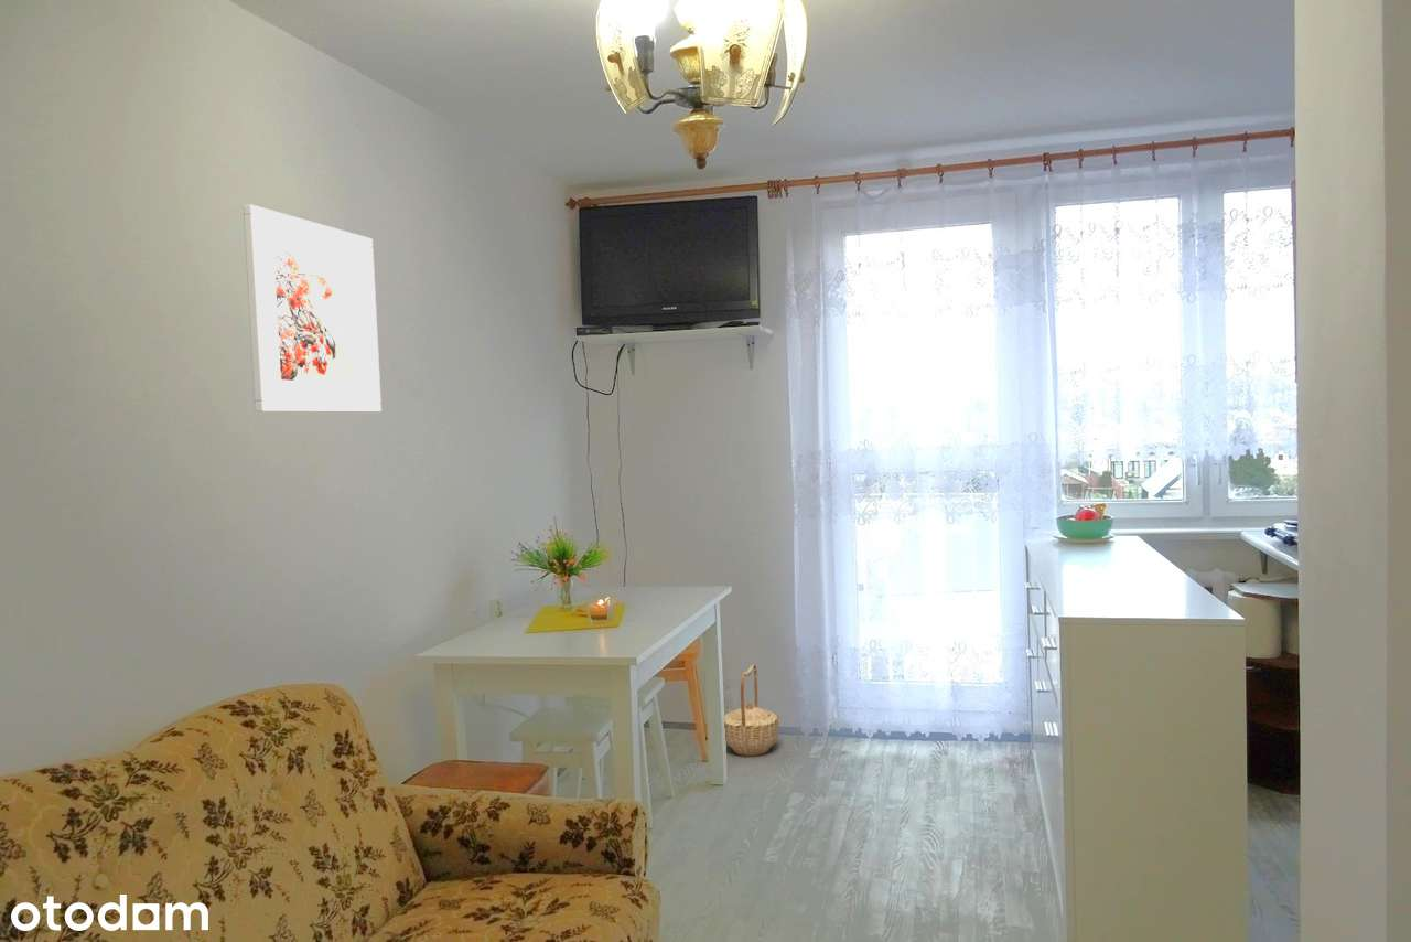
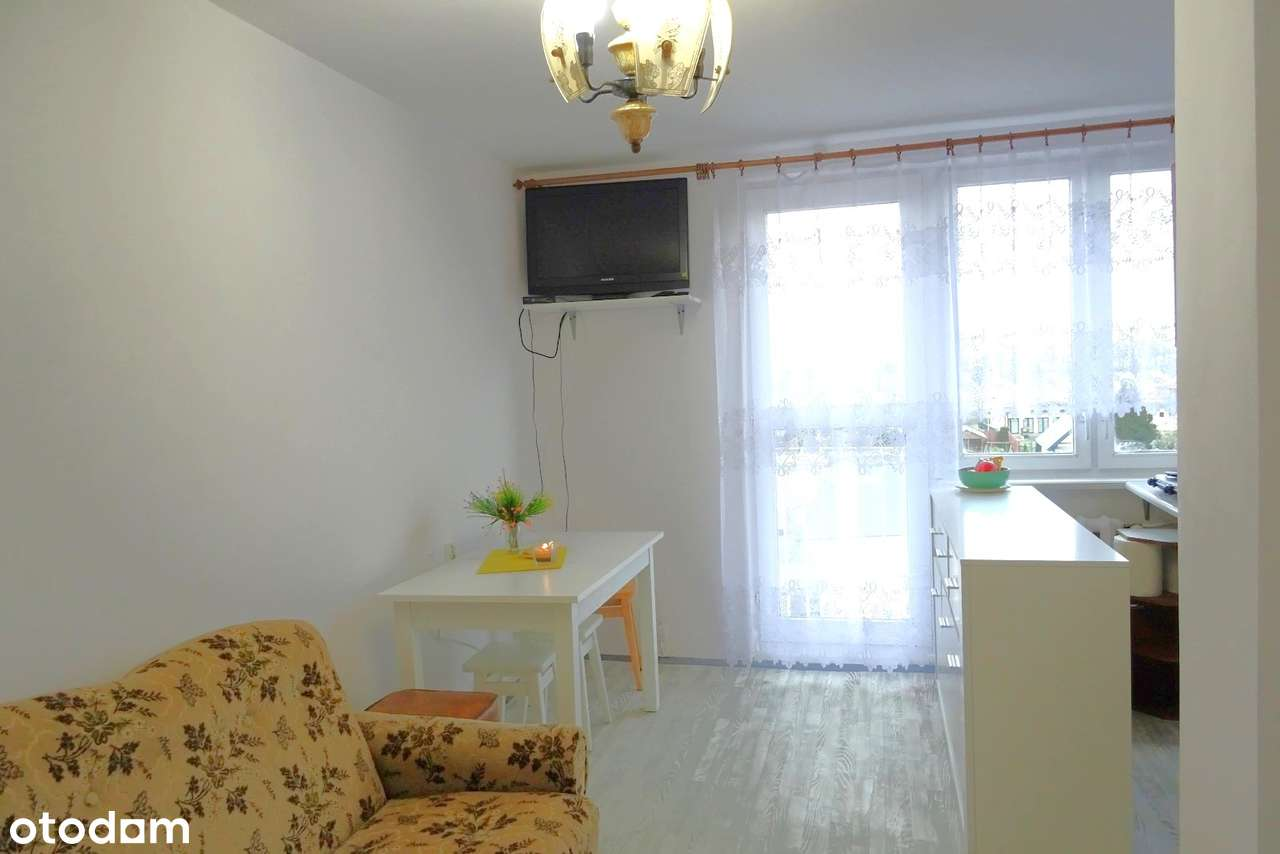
- basket (750, 708)
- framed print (319, 318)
